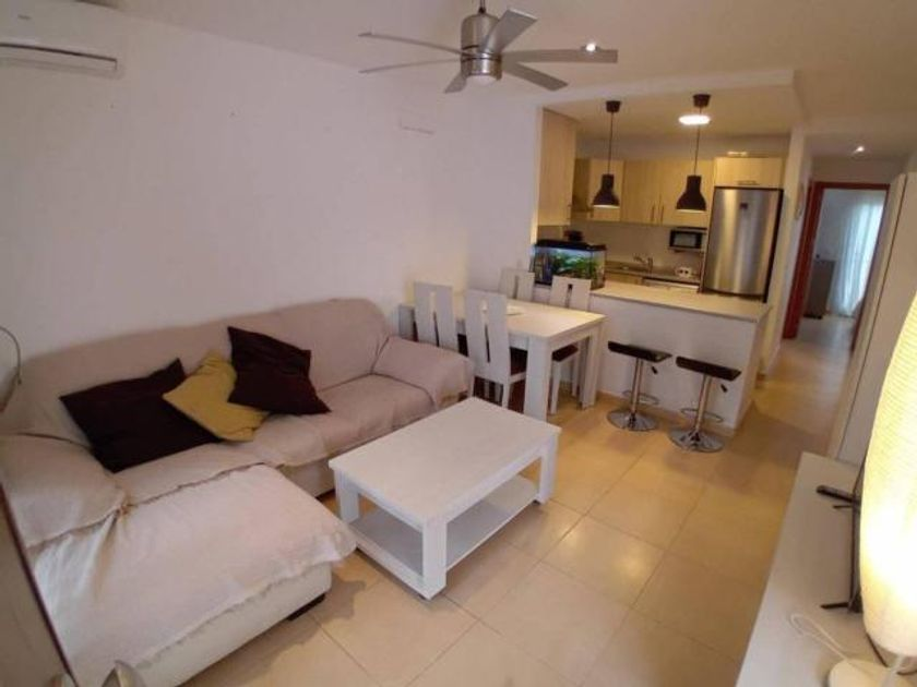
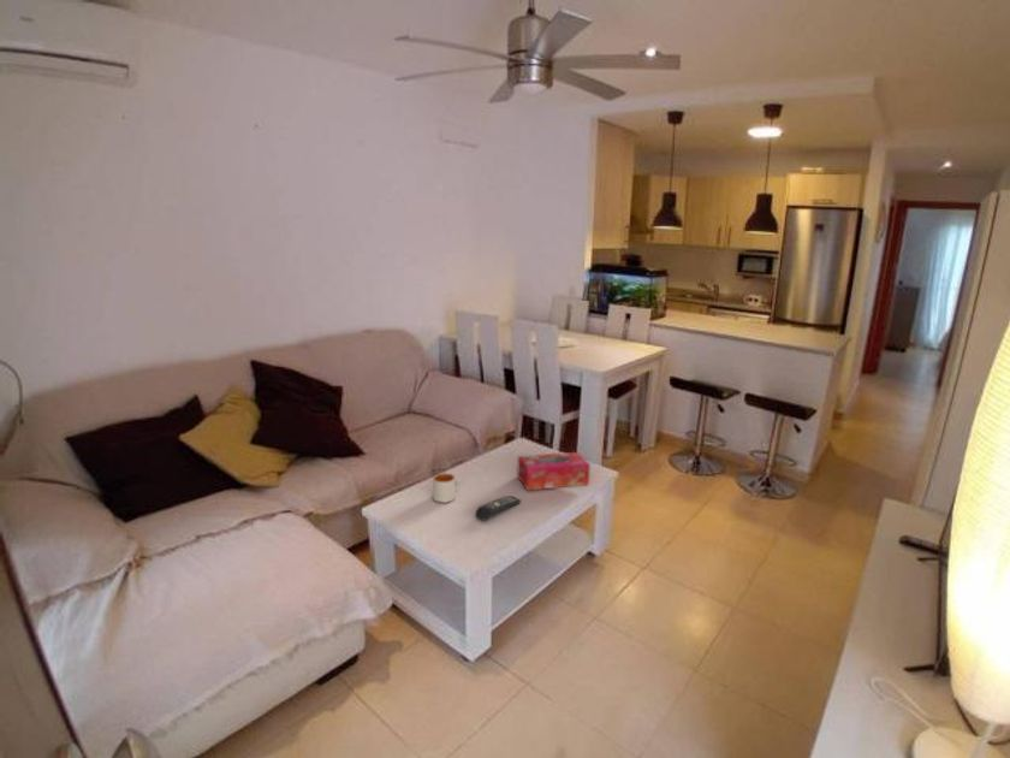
+ mug (446, 486)
+ remote control (498, 505)
+ tissue box (552, 469)
